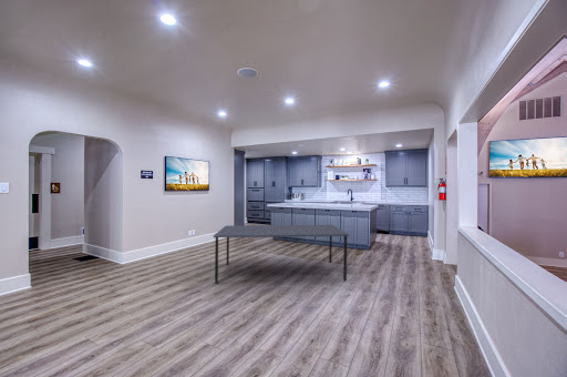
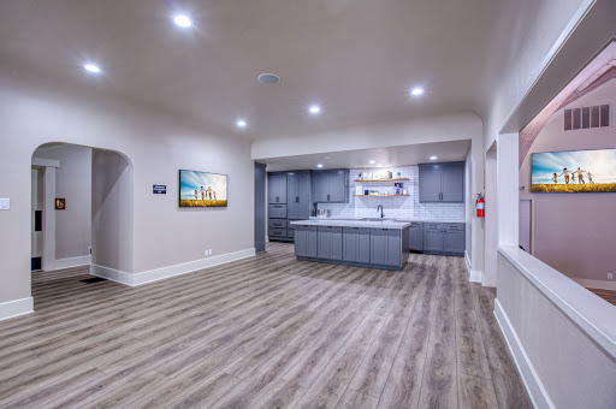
- dining table (280, 236)
